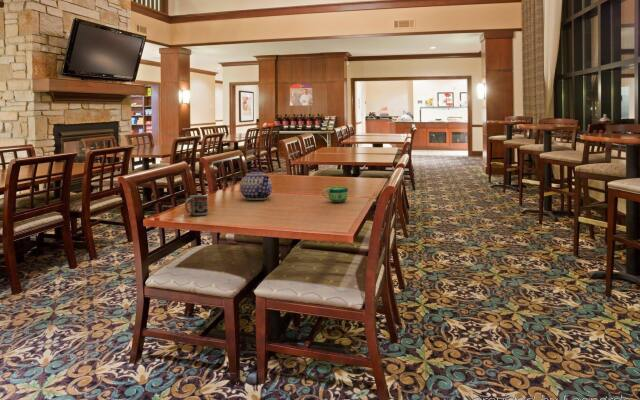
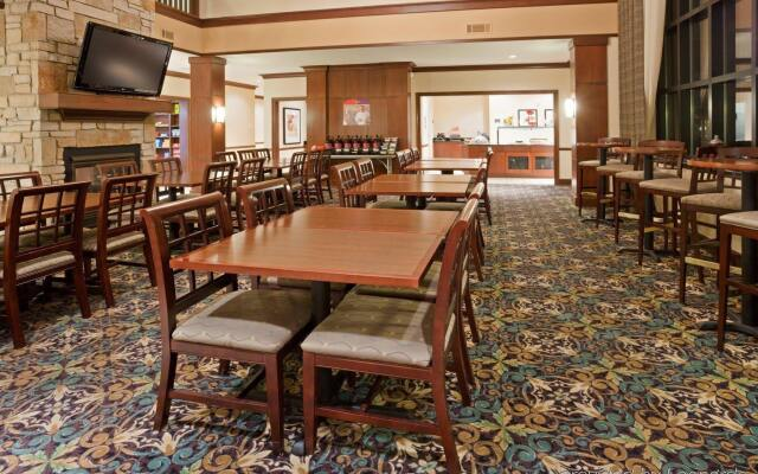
- cup (196, 205)
- teapot (256, 183)
- cup (335, 194)
